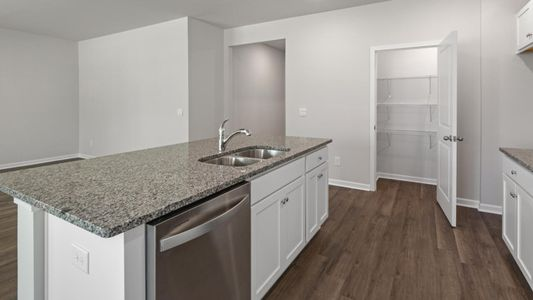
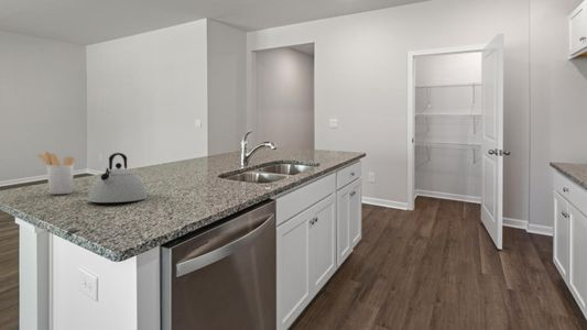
+ kettle (118, 176)
+ utensil holder (56, 172)
